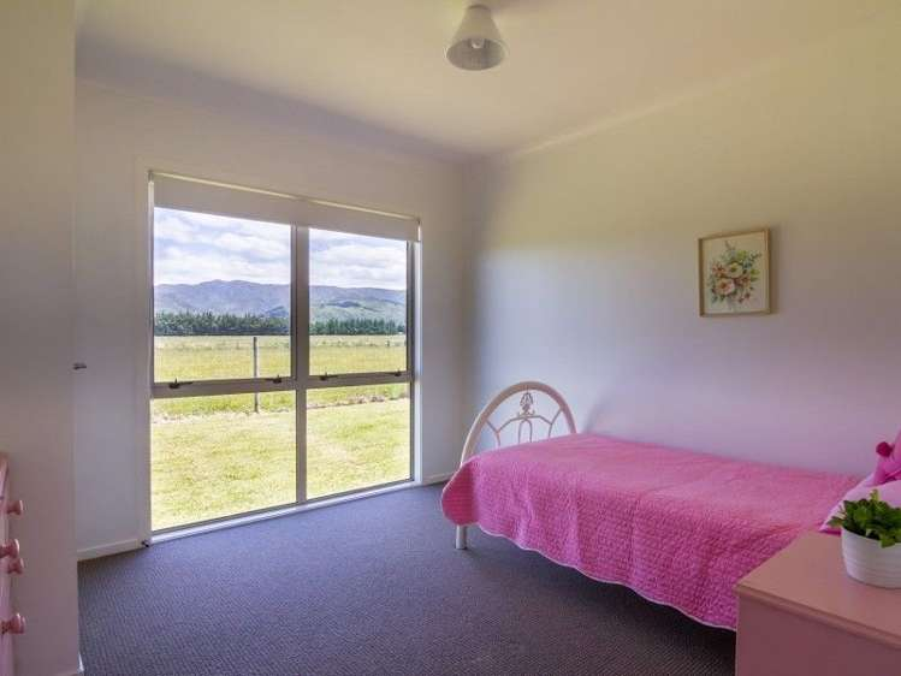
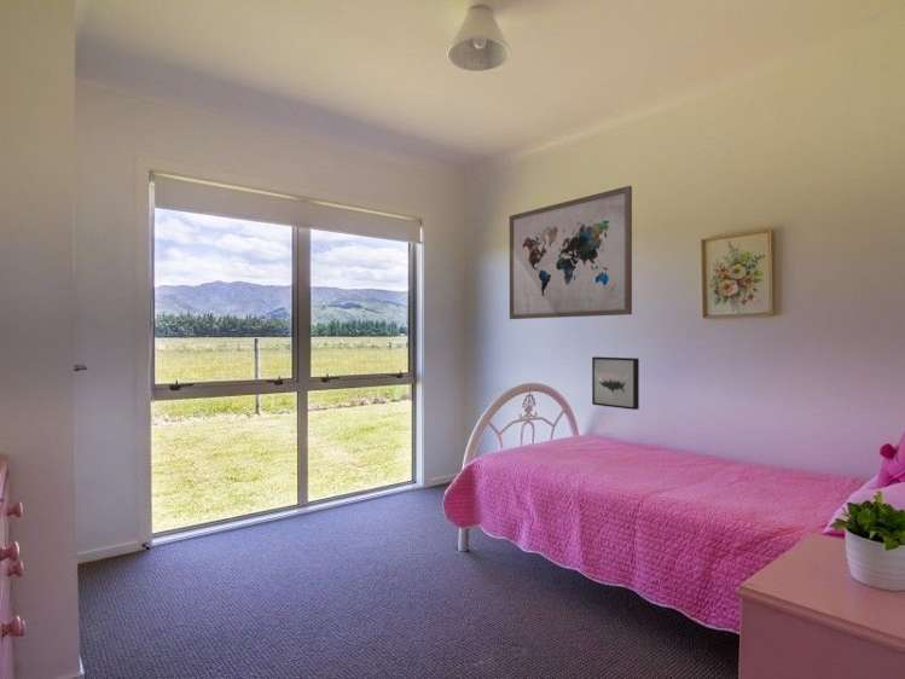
+ wall art (563, 260)
+ wall art (614, 382)
